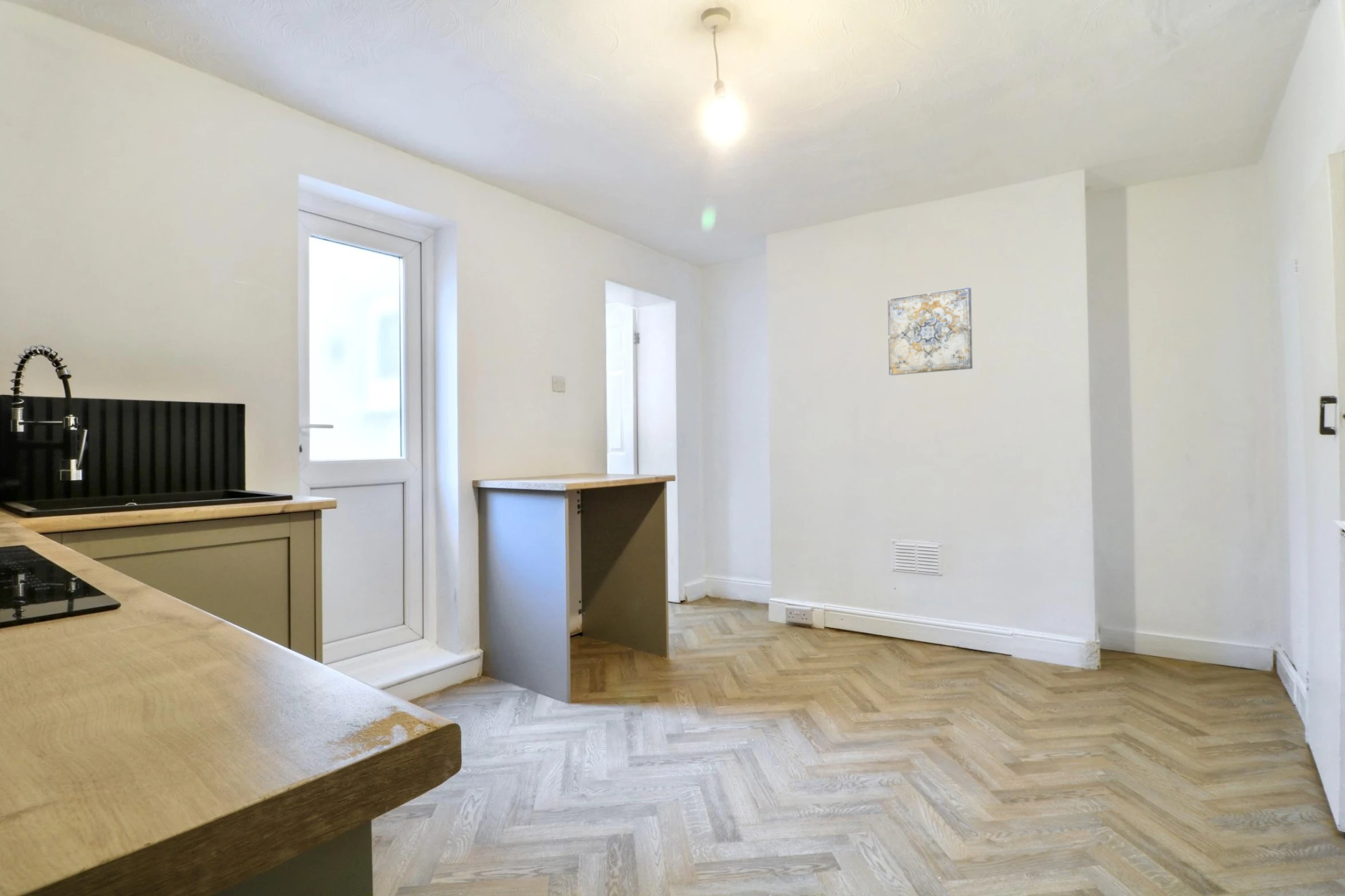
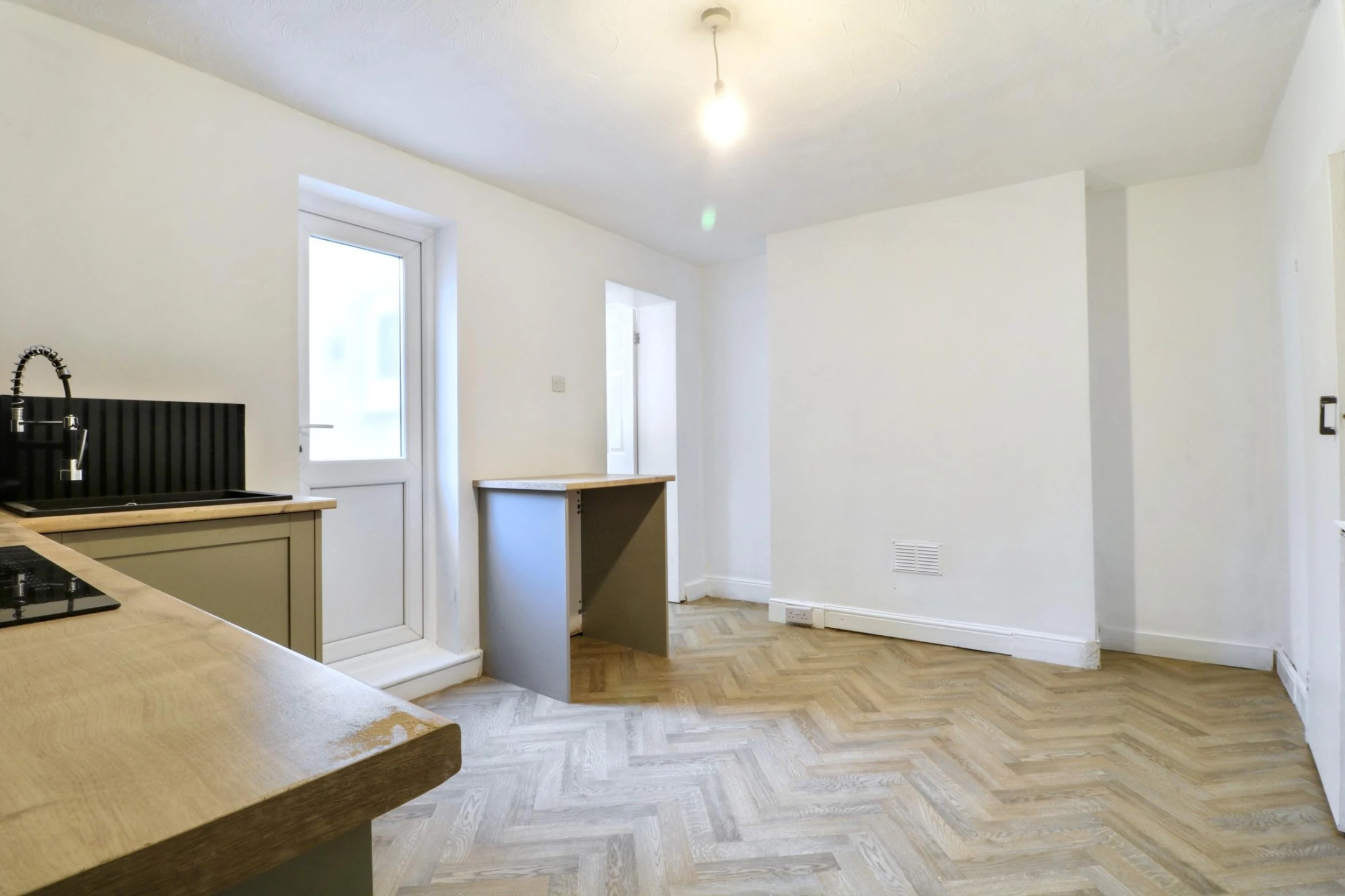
- wall art (929, 332)
